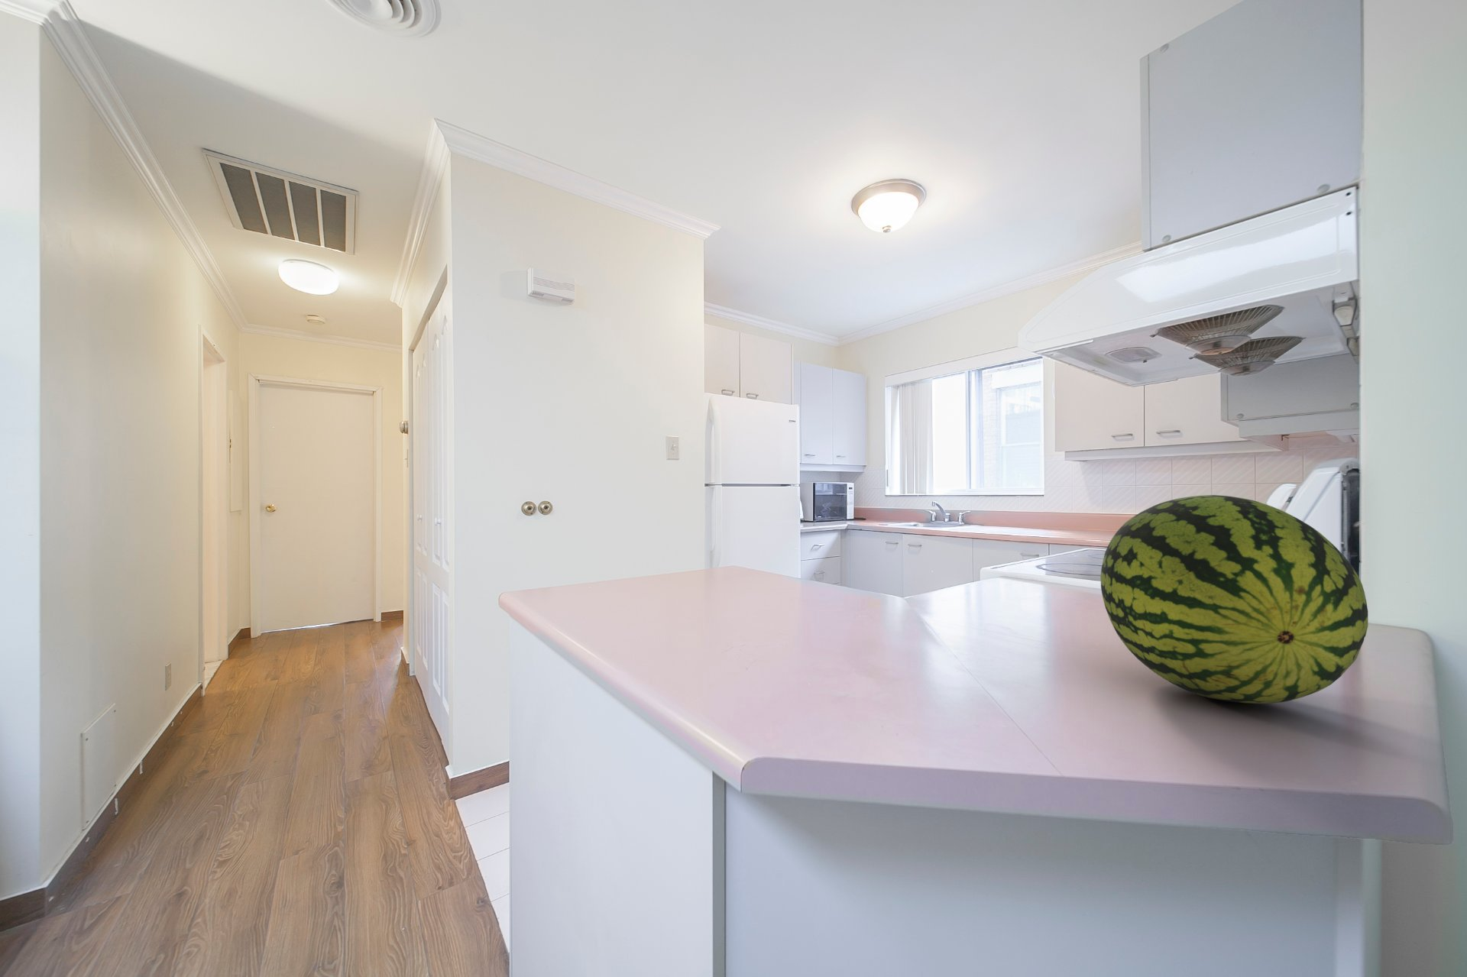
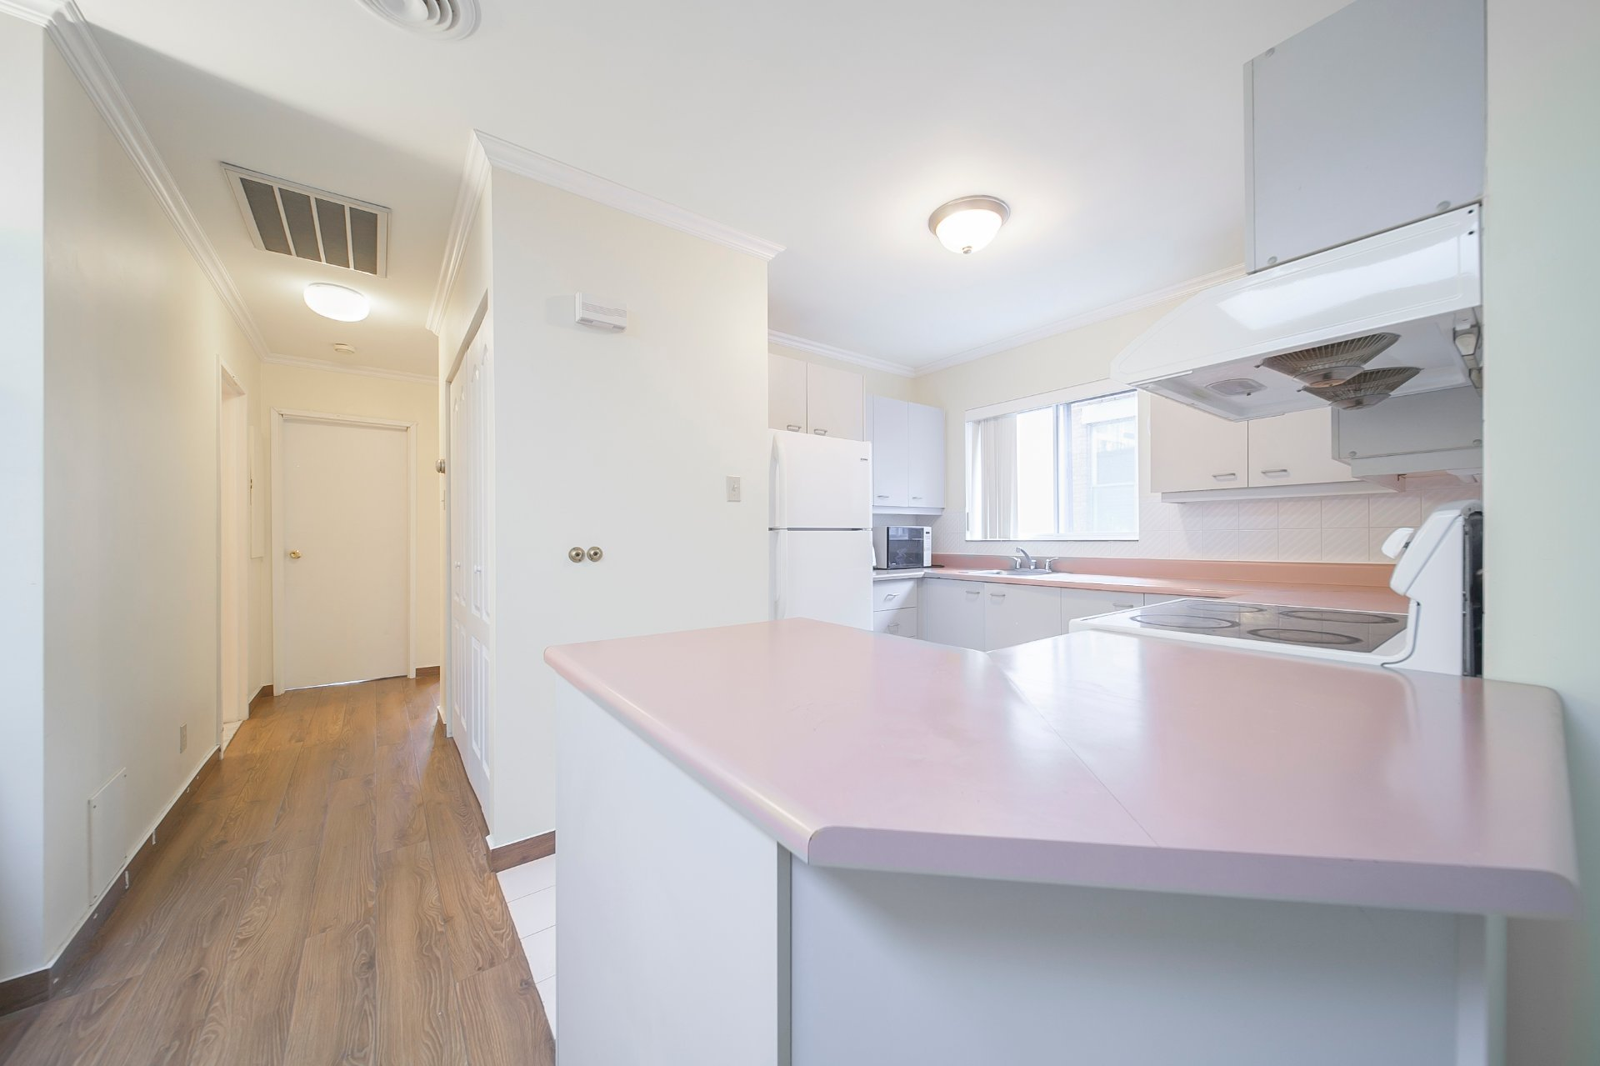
- fruit (1216, 593)
